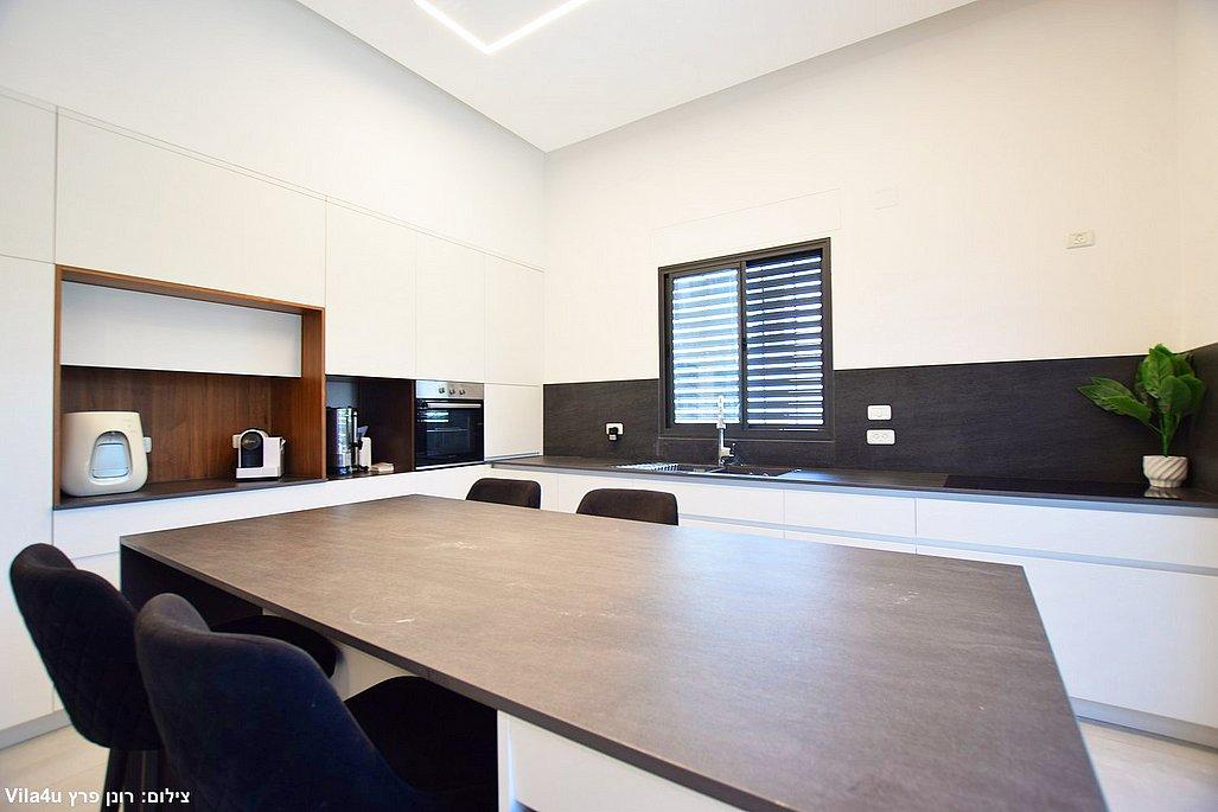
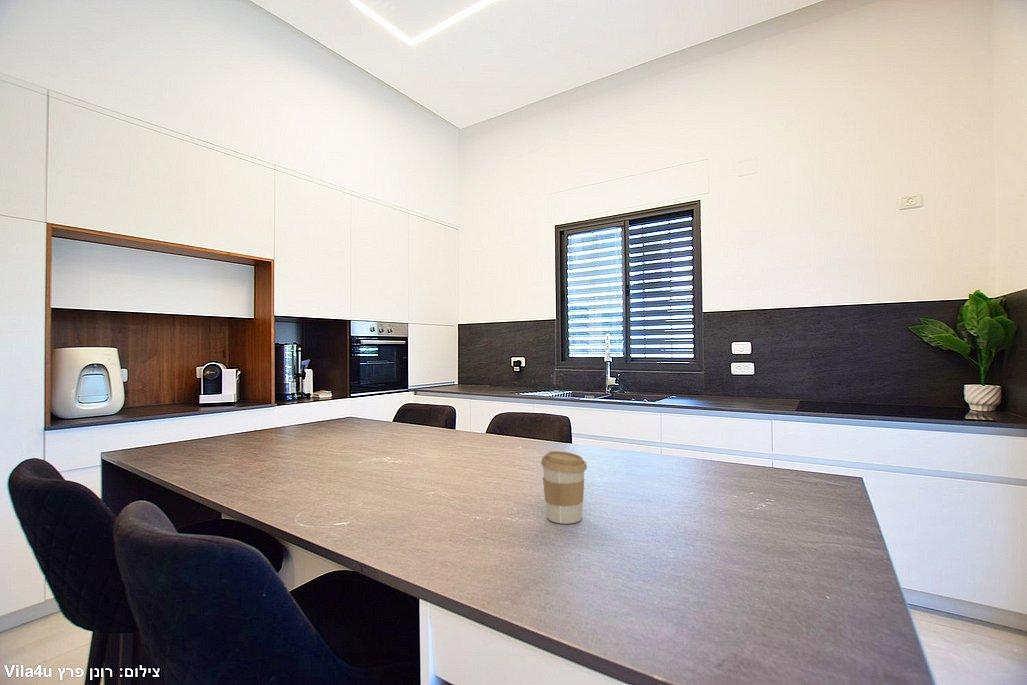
+ coffee cup (564, 485)
